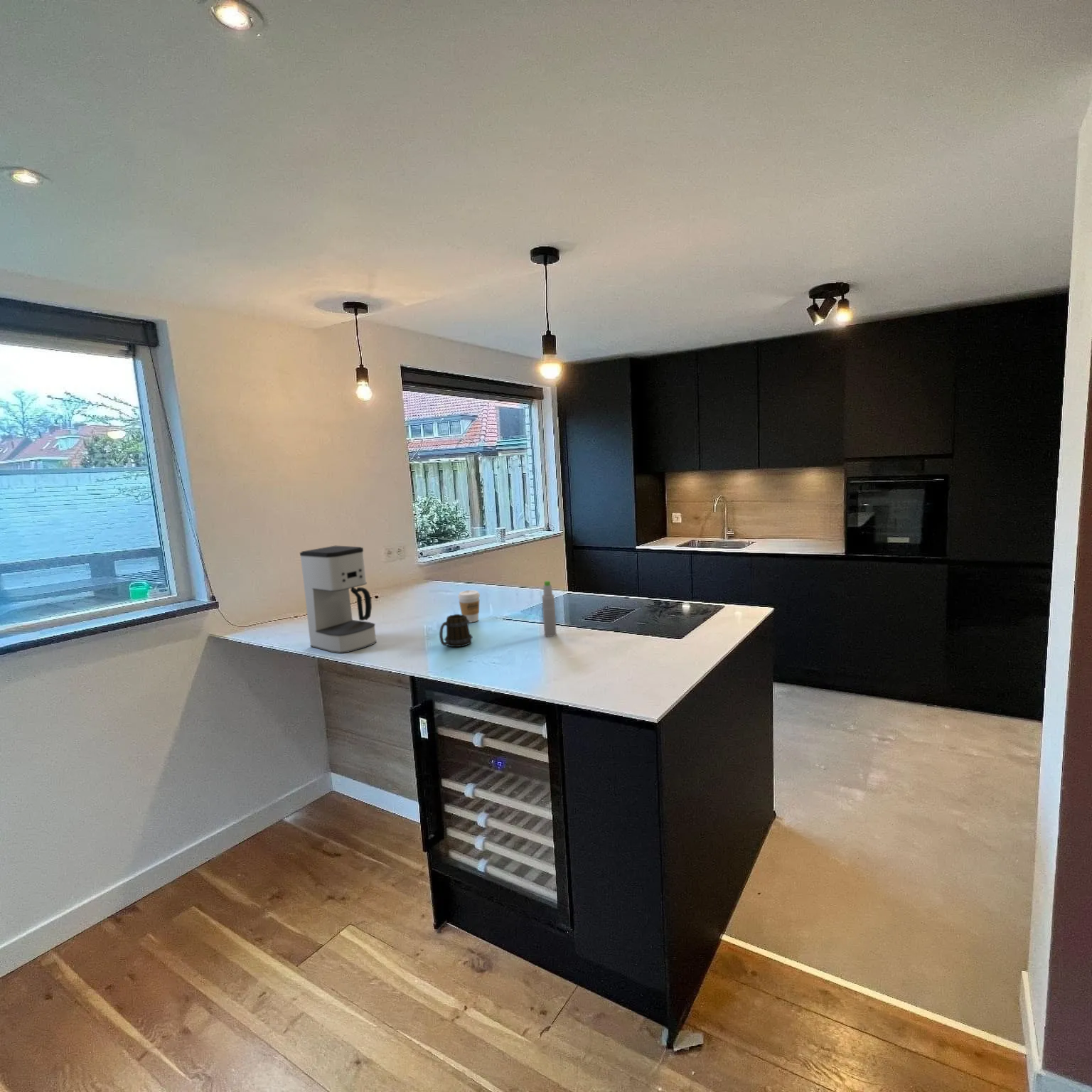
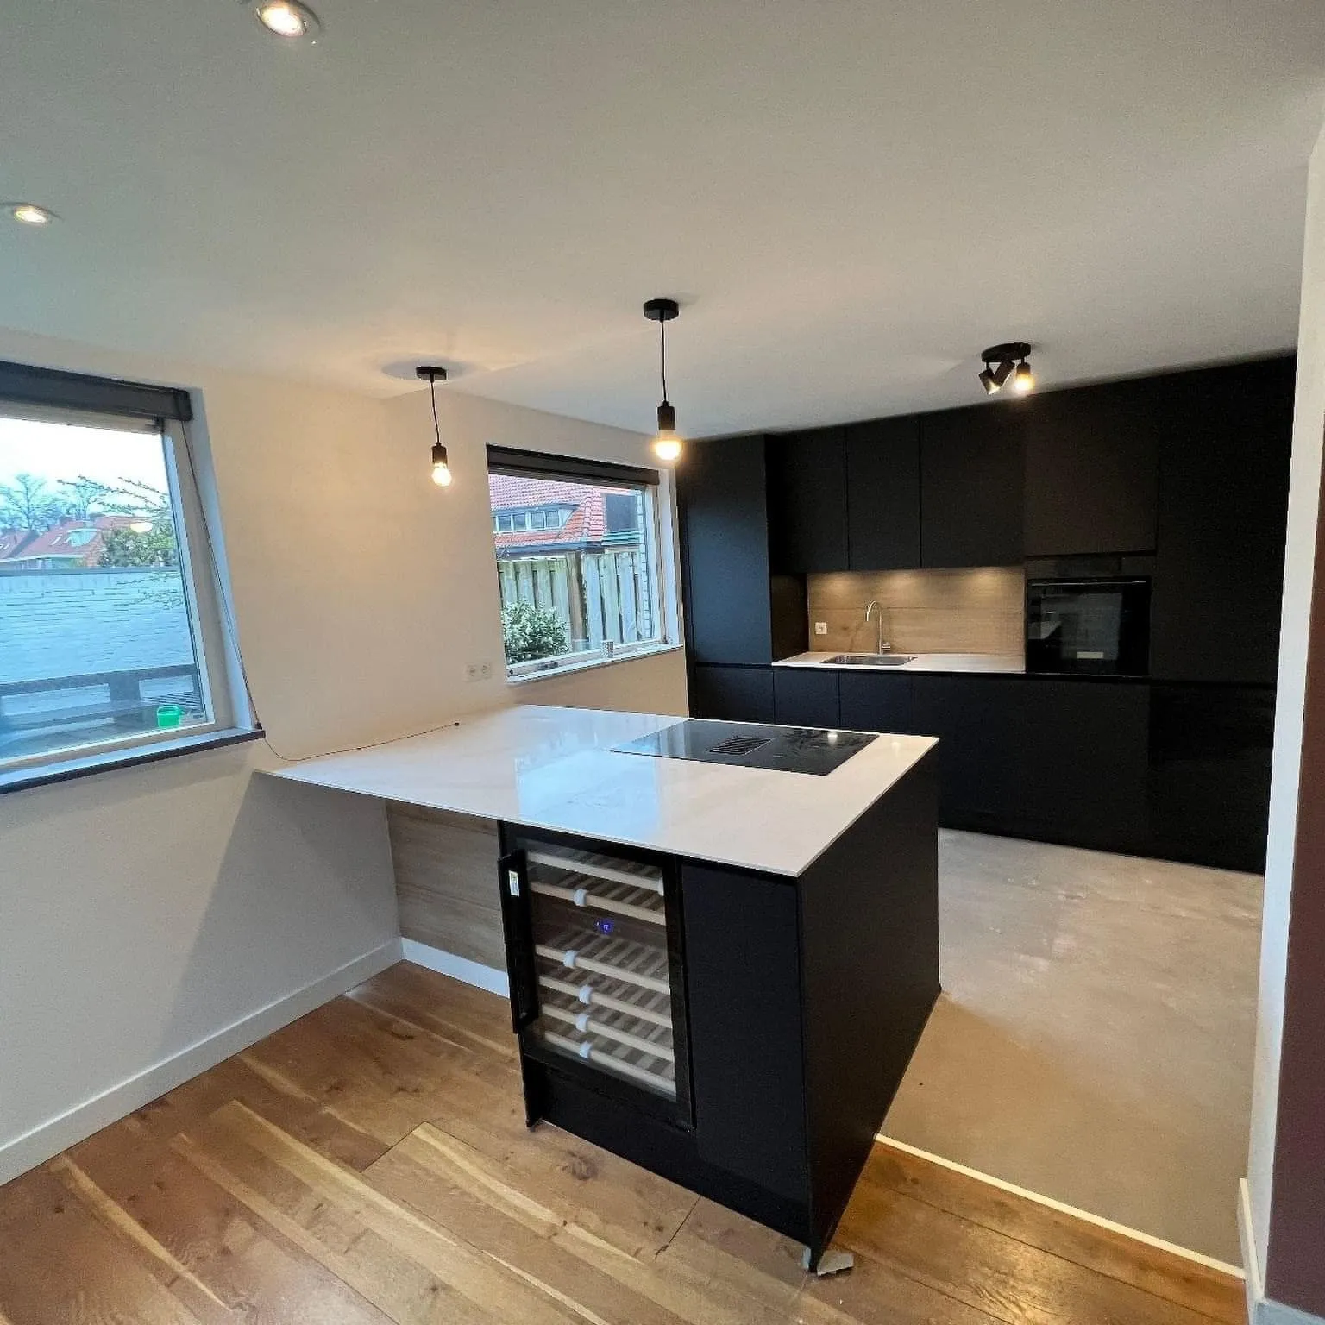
- coffee maker (344, 596)
- bottle (549, 609)
- mug (454, 631)
- coffee cup (469, 606)
